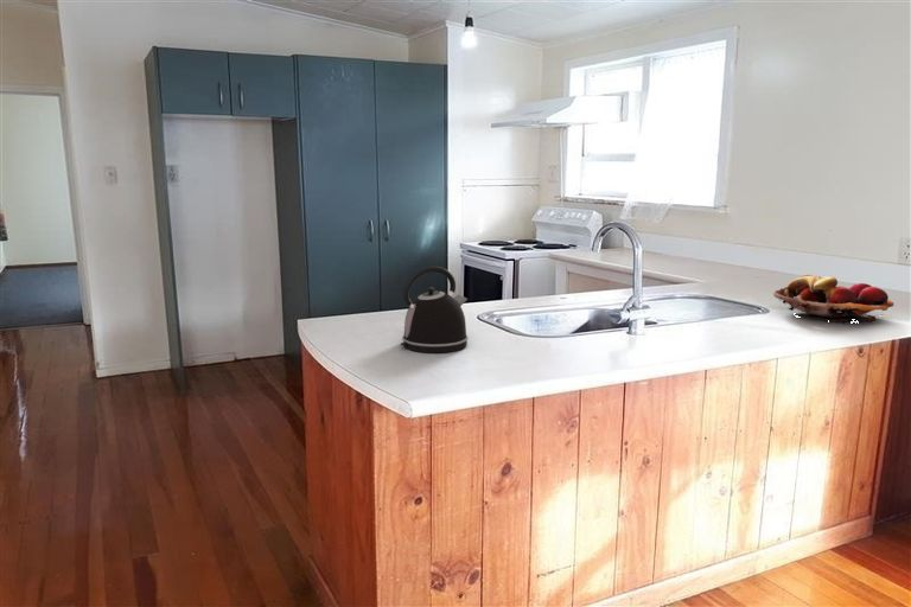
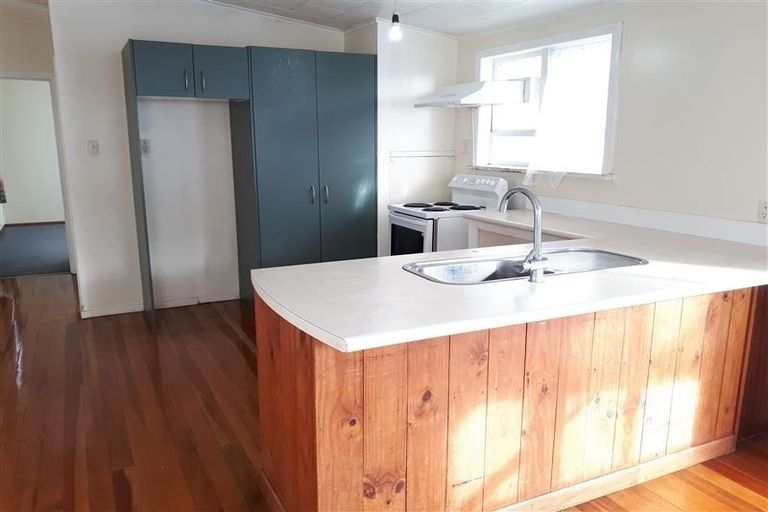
- kettle (434, 306)
- fruit basket (830, 296)
